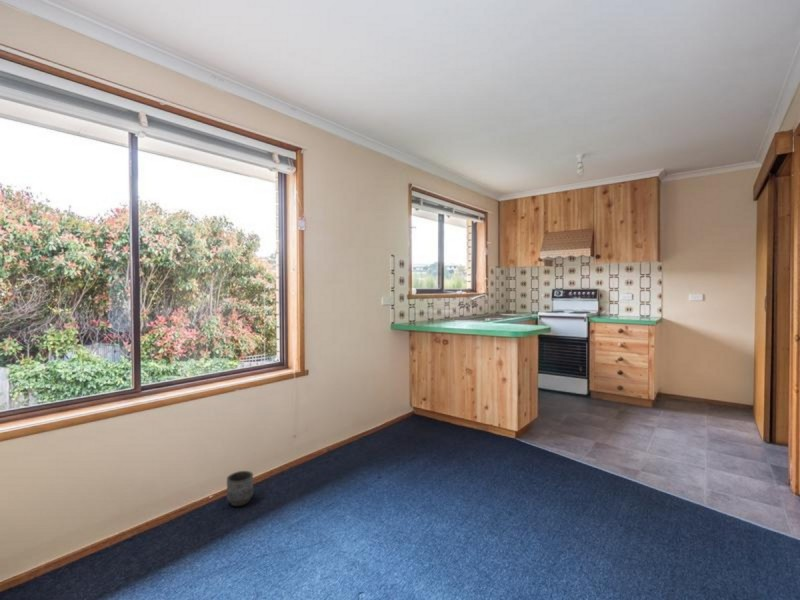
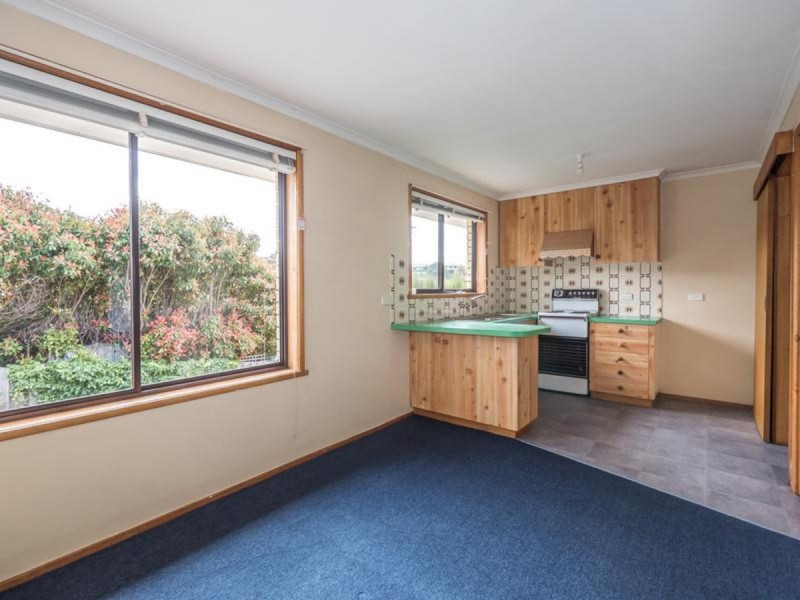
- planter (240, 488)
